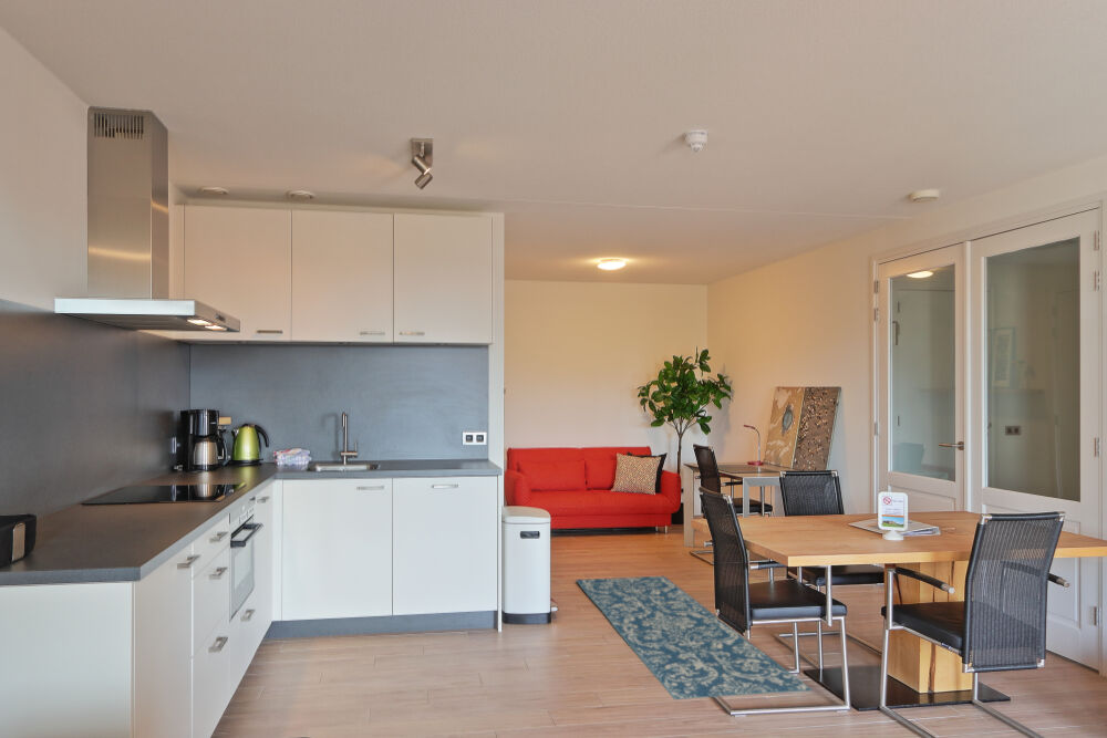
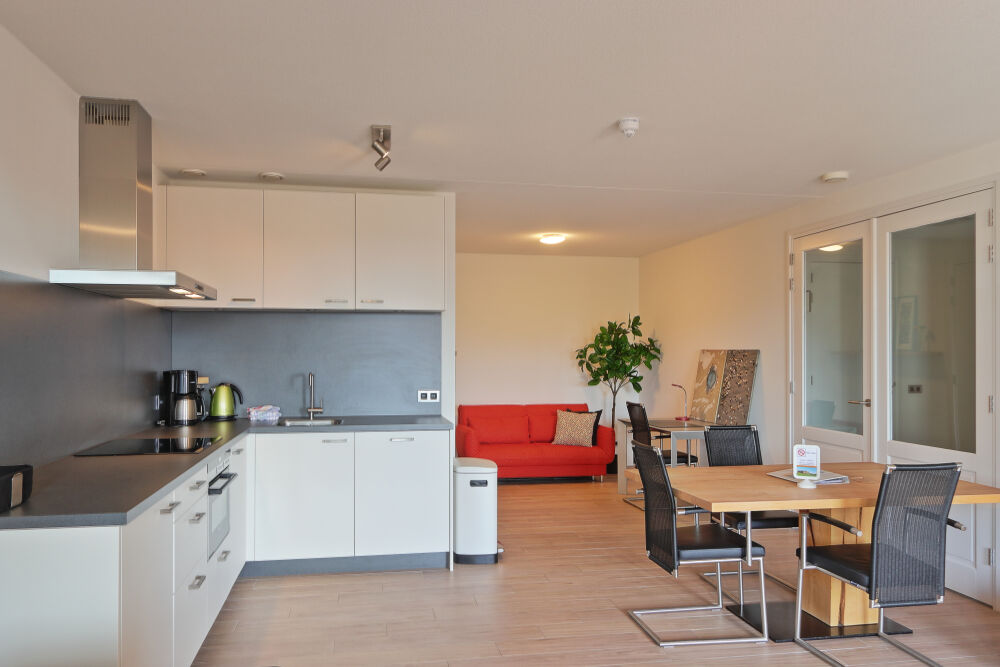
- rug (668, 623)
